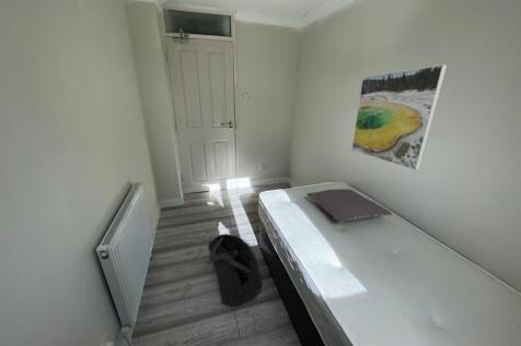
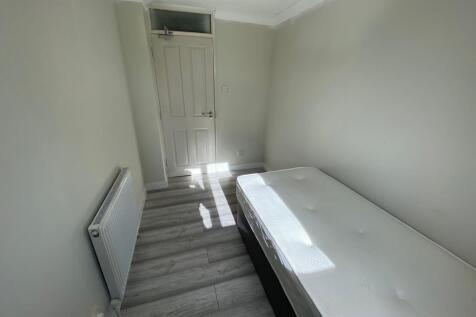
- bag (232, 264)
- pillow (345, 203)
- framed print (387, 118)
